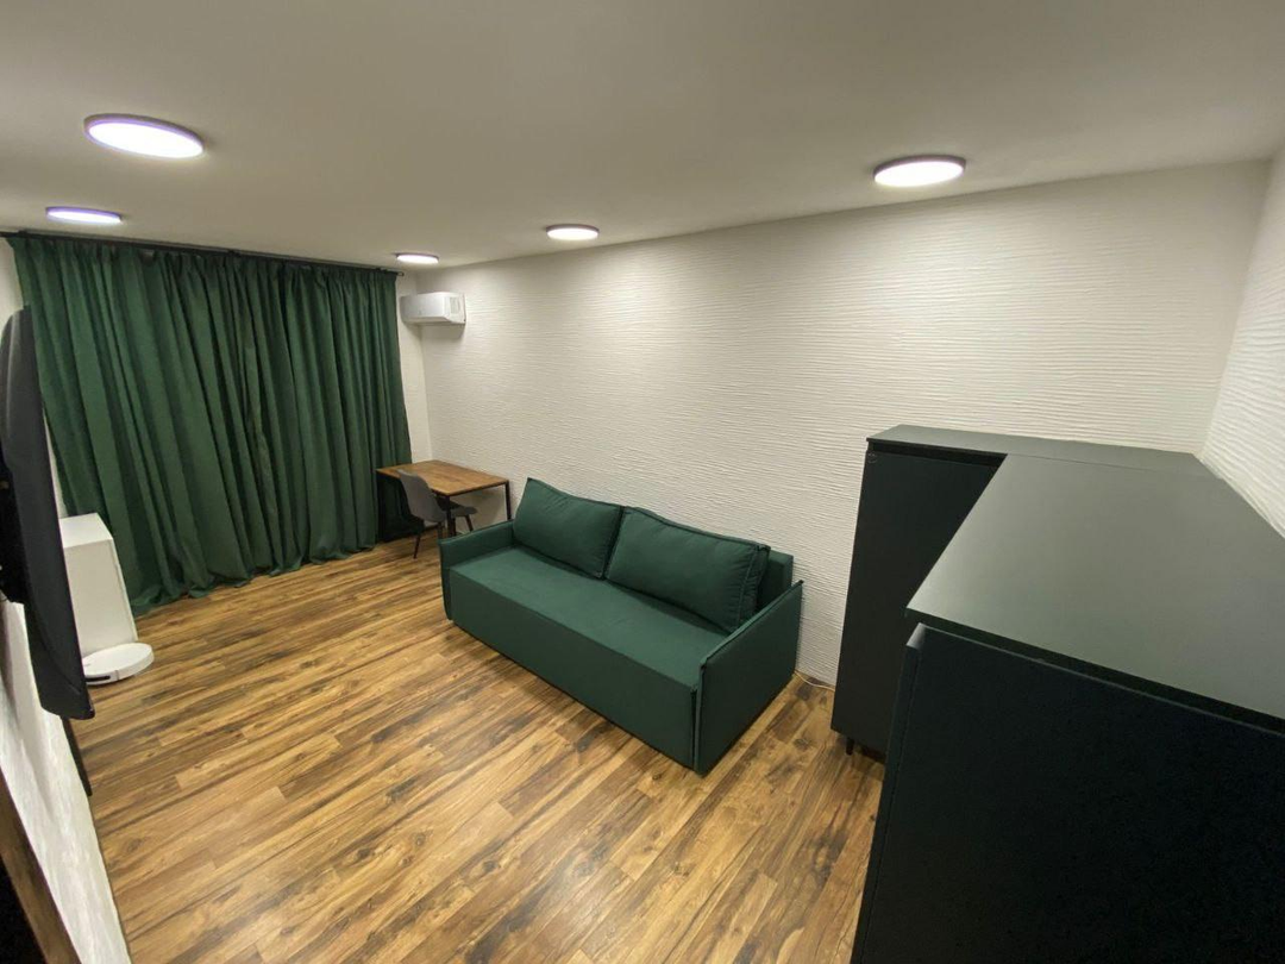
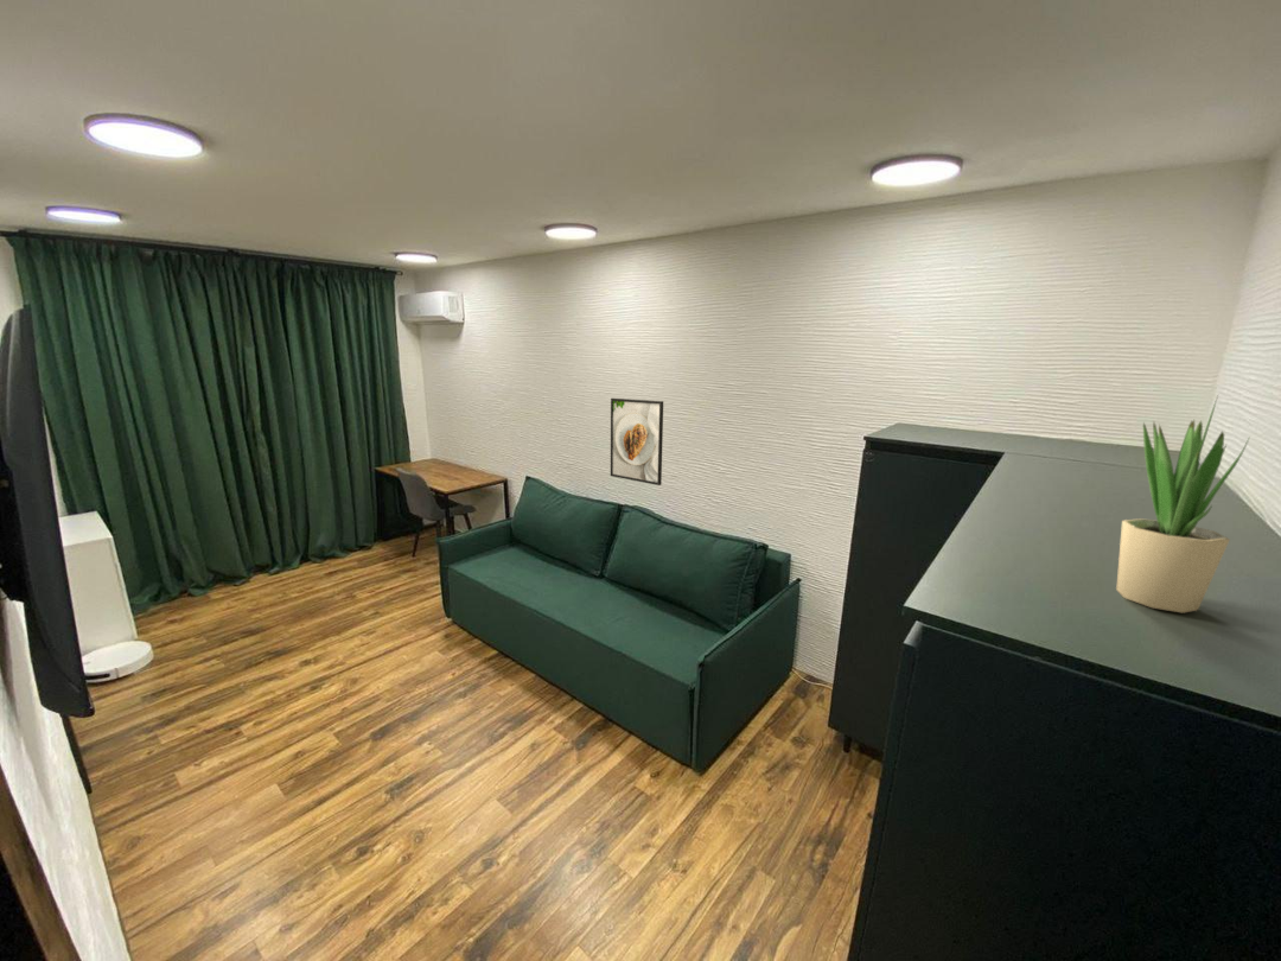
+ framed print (635, 440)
+ potted plant (1174, 497)
